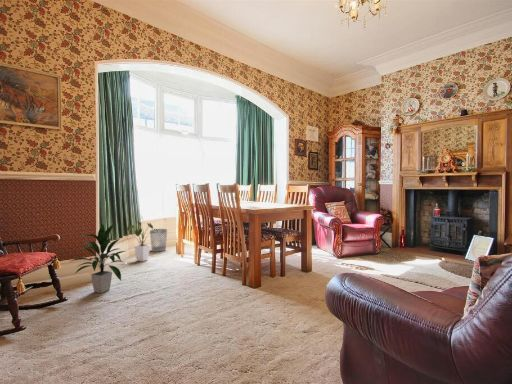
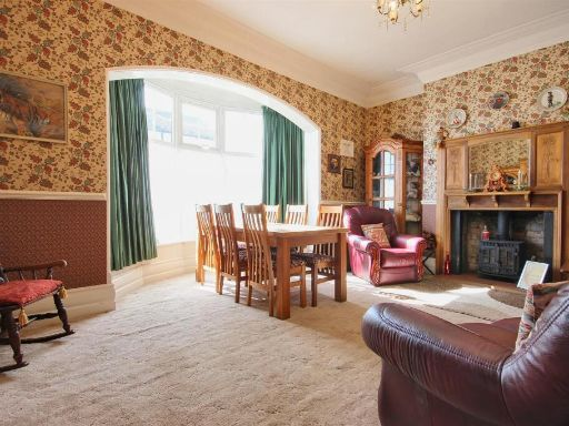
- wastebasket (158, 240)
- house plant (143, 241)
- indoor plant (101, 258)
